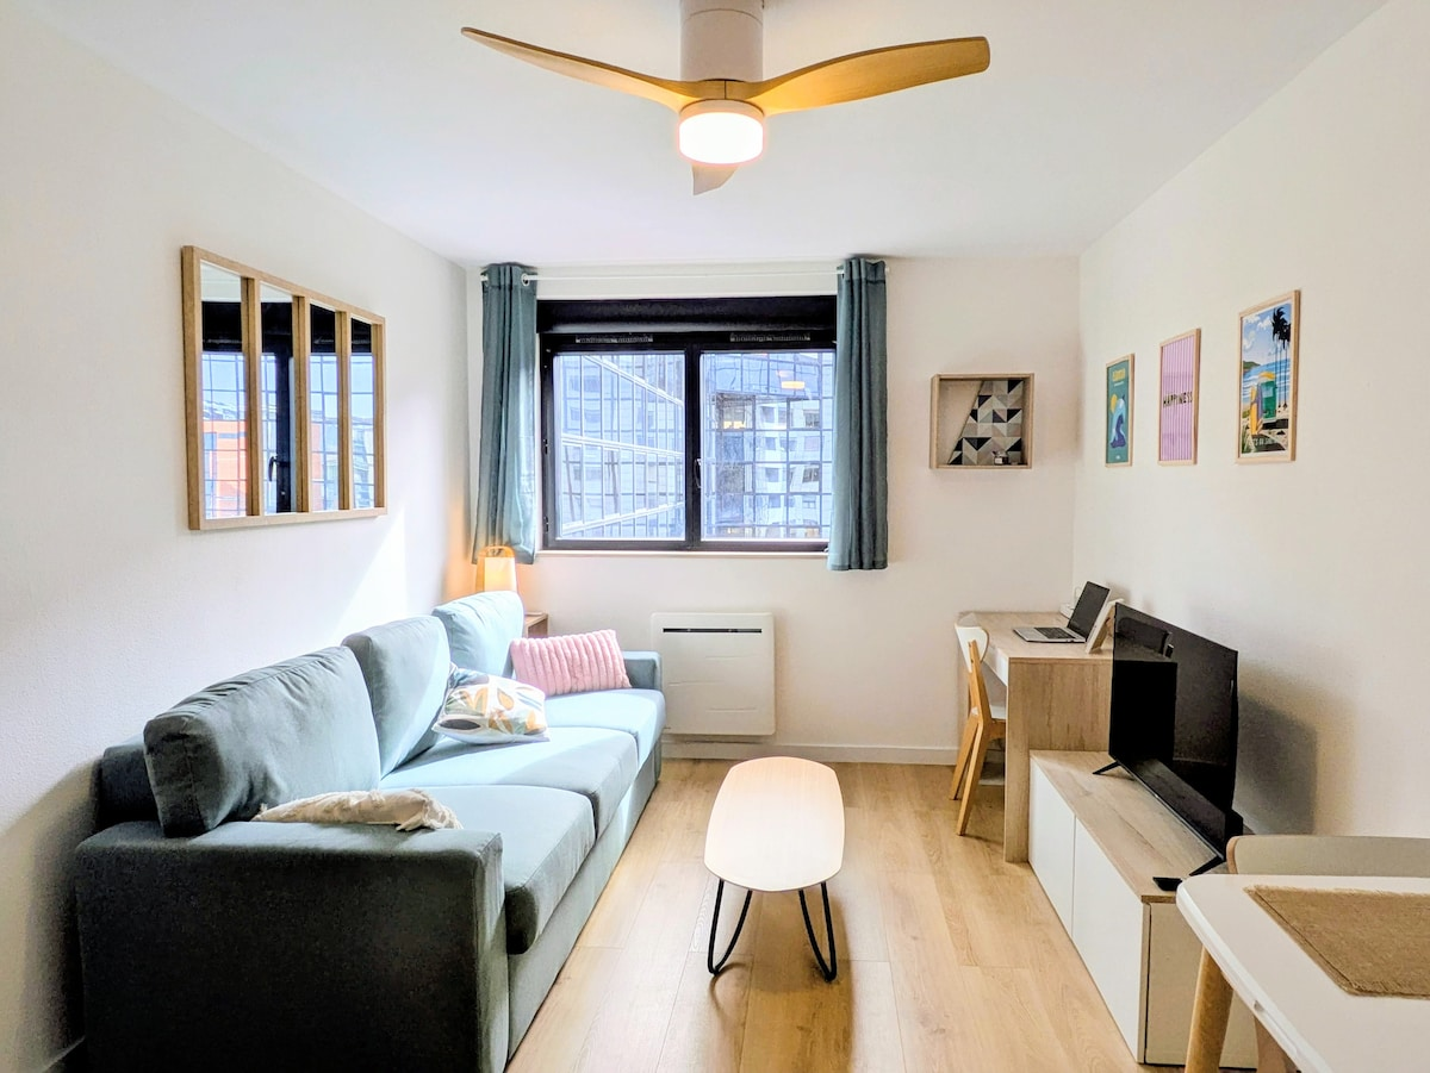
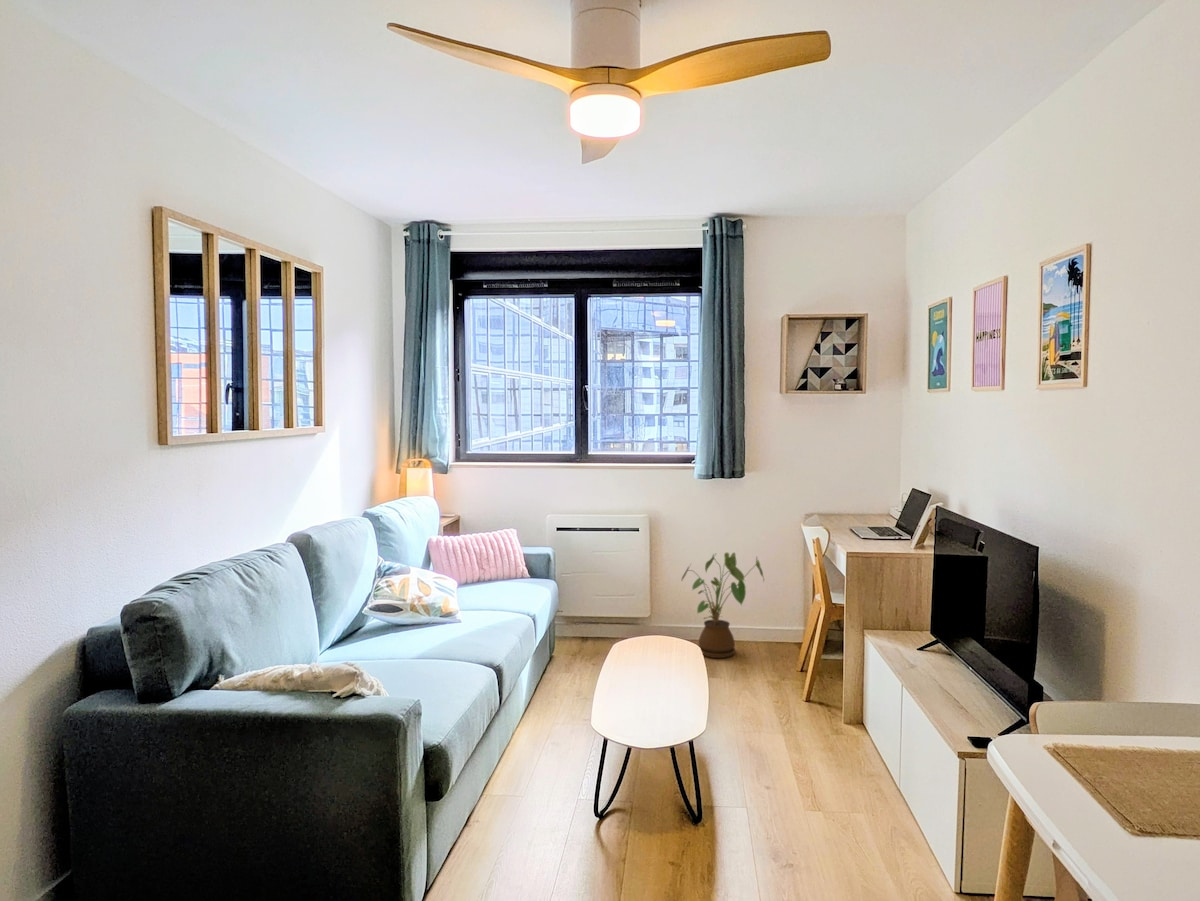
+ house plant (722, 605)
